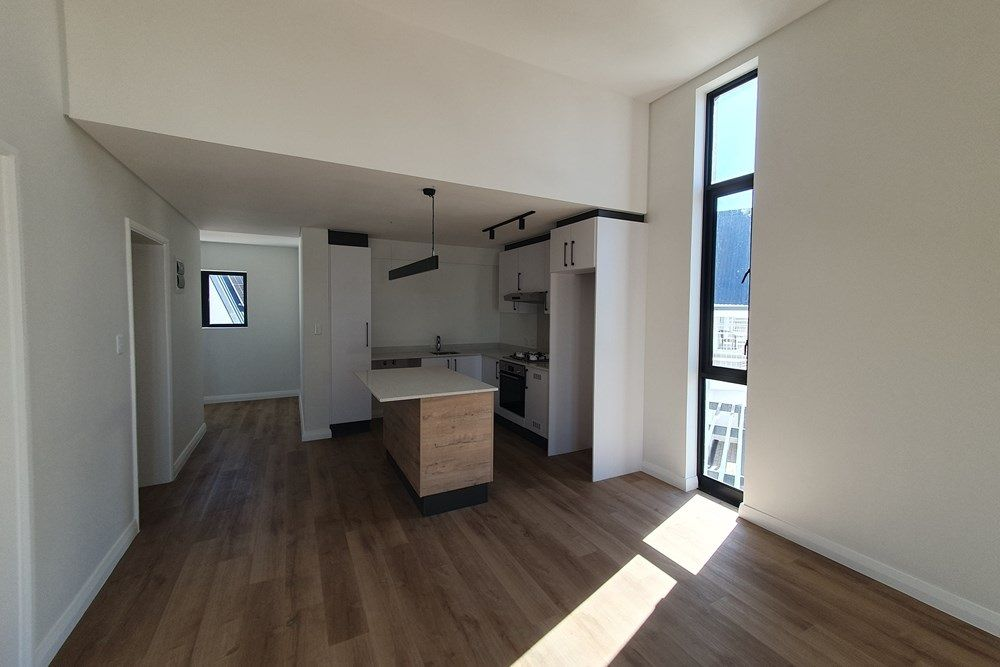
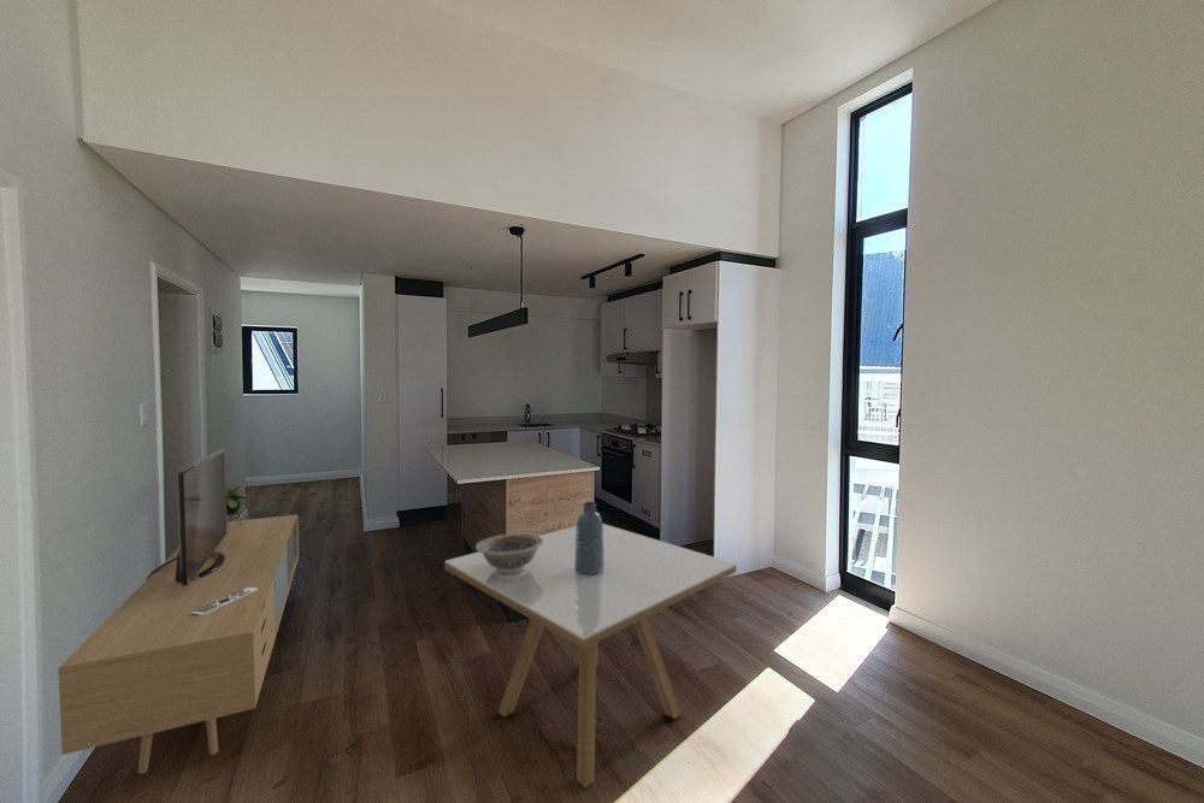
+ decorative bowl (509, 554)
+ vase (589, 536)
+ dining table (589, 638)
+ media console (217, 561)
